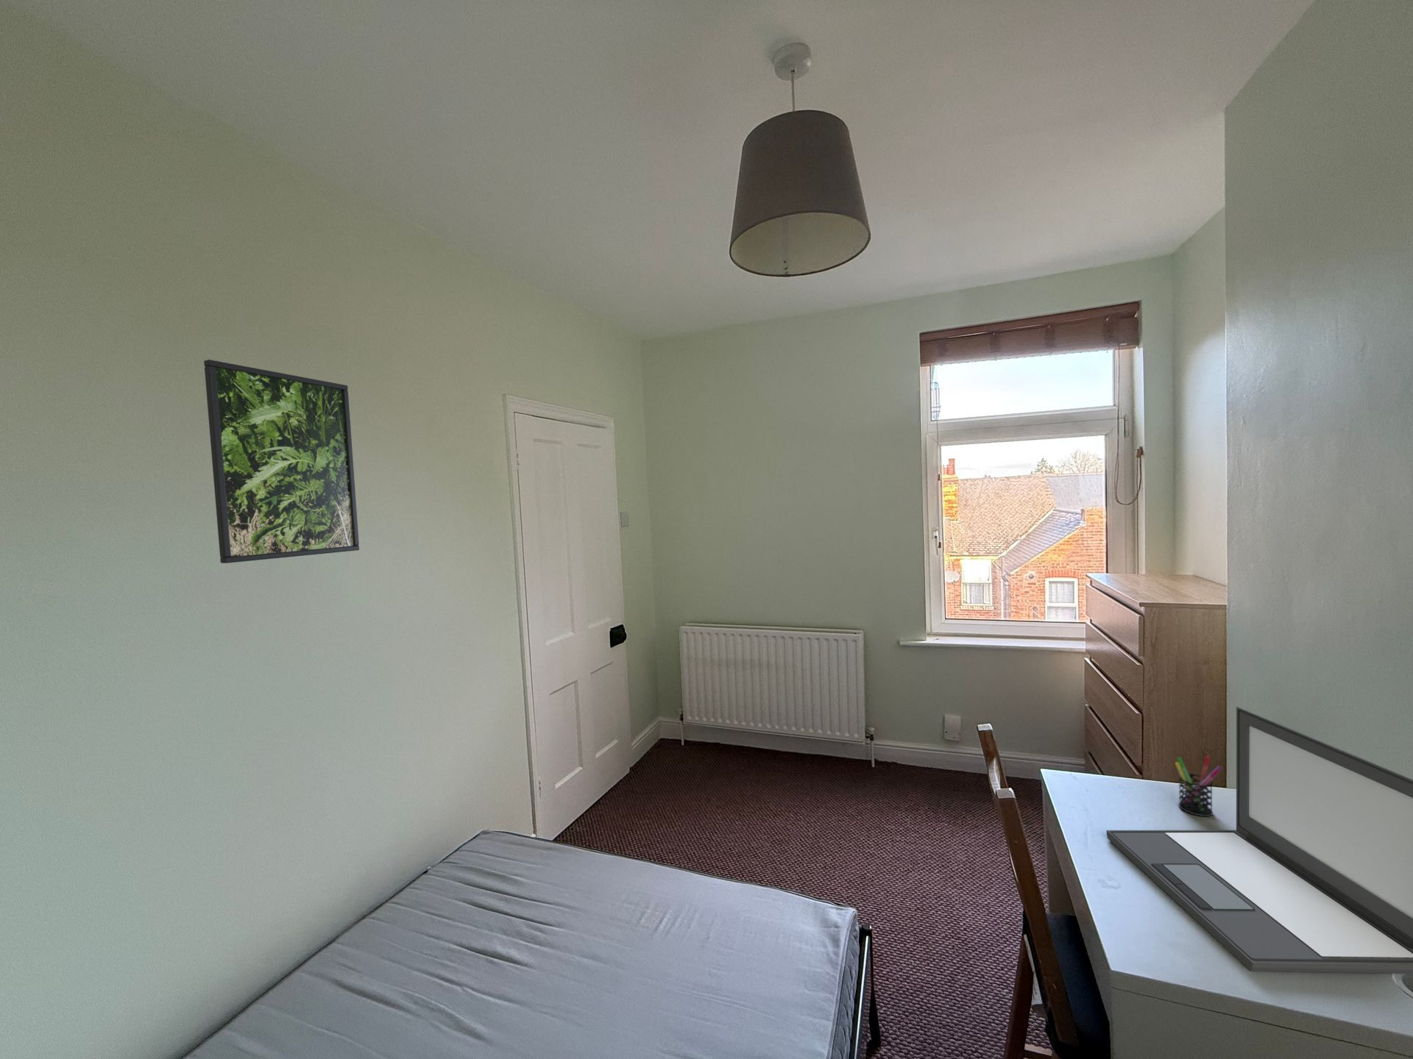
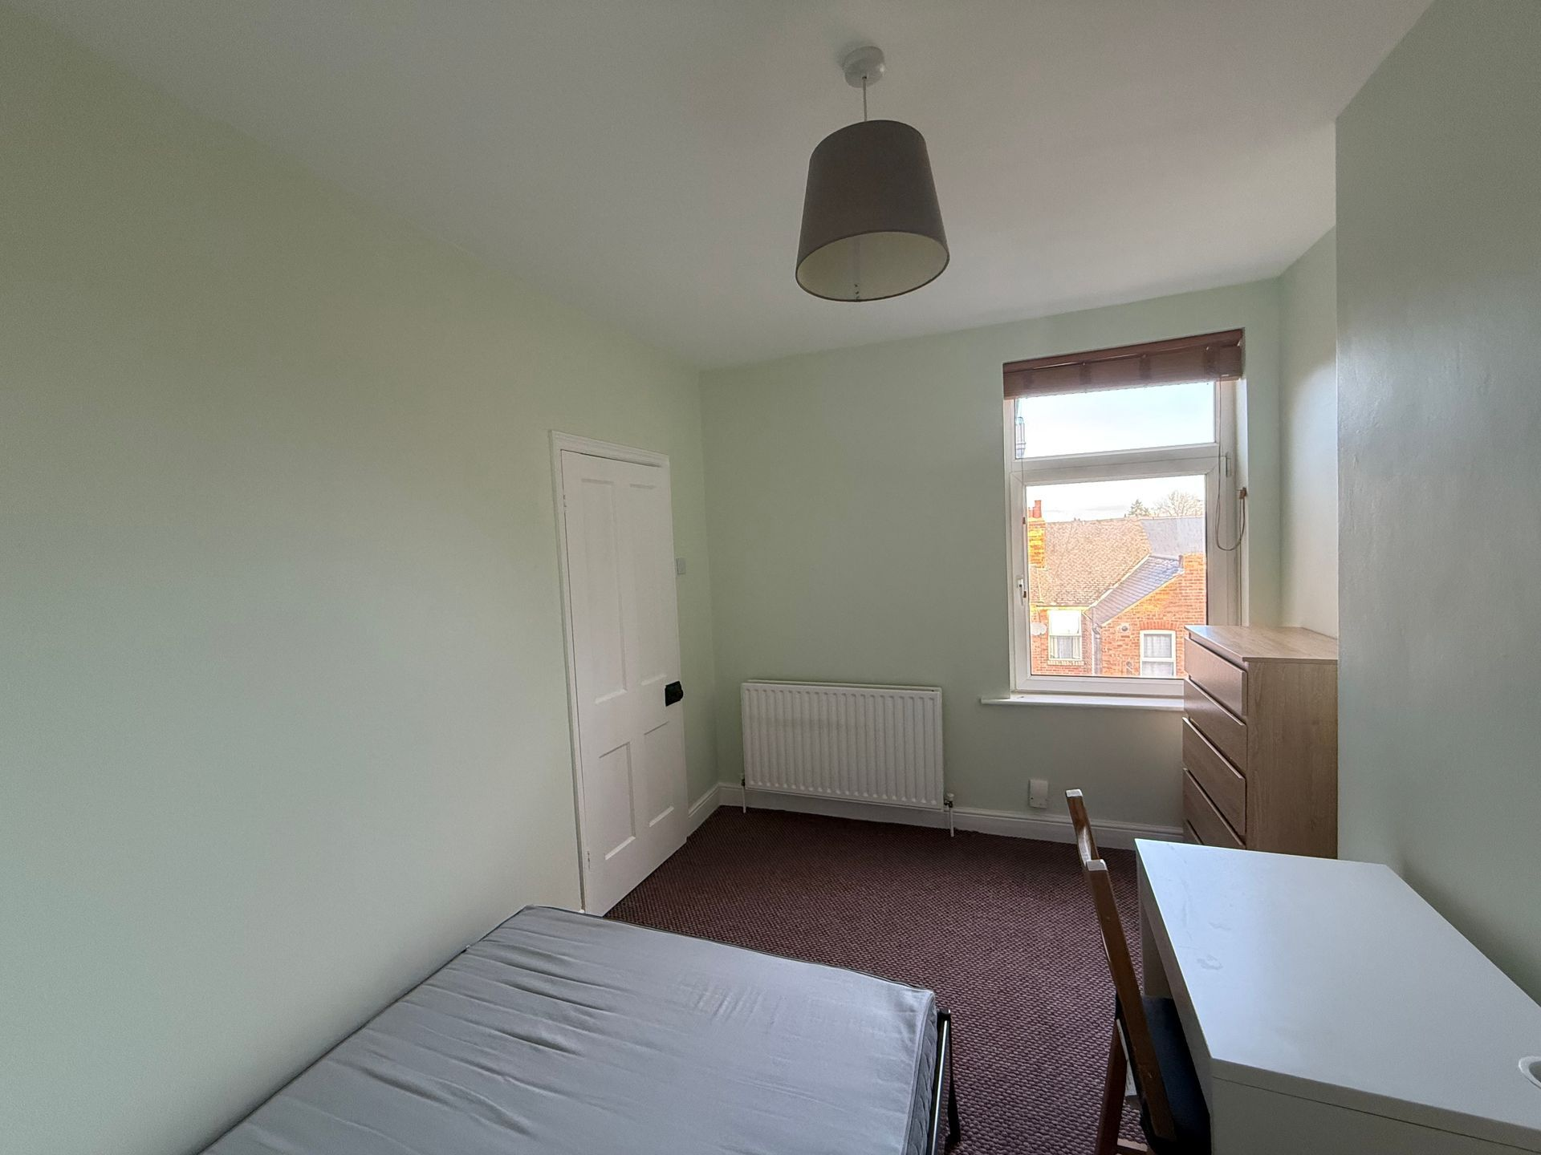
- pen holder (1194, 781)
- laptop (1246, 819)
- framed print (290, 465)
